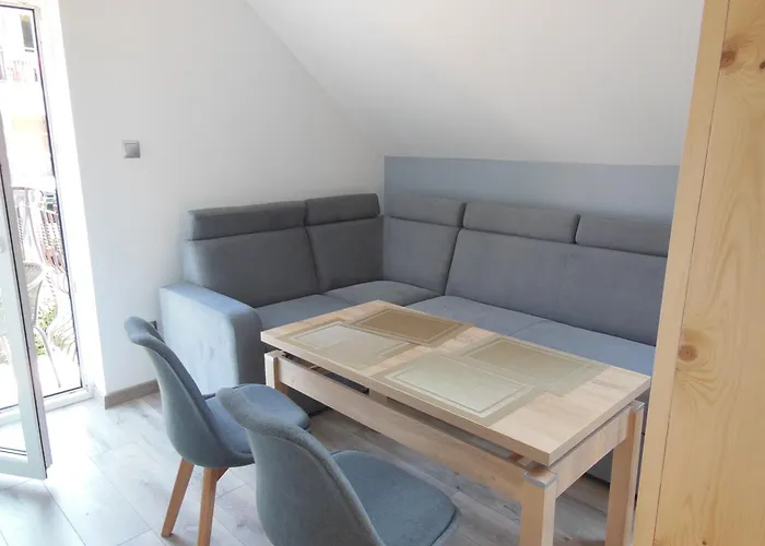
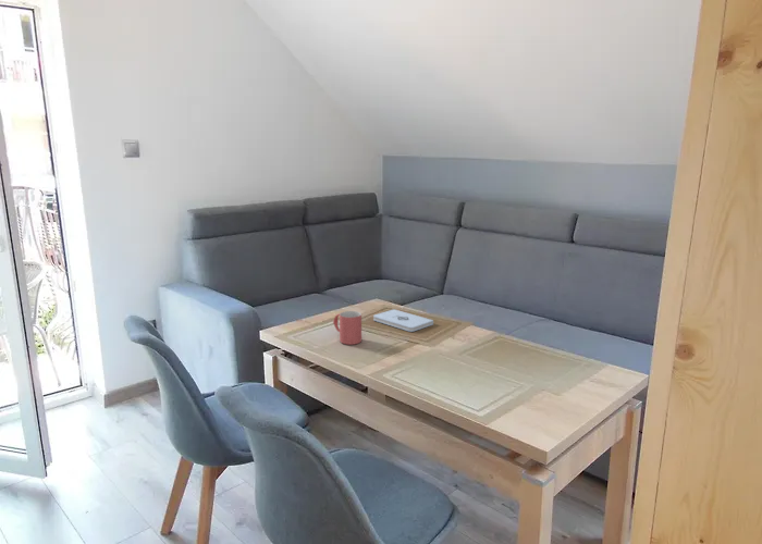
+ mug (346, 325)
+ notepad (402, 320)
